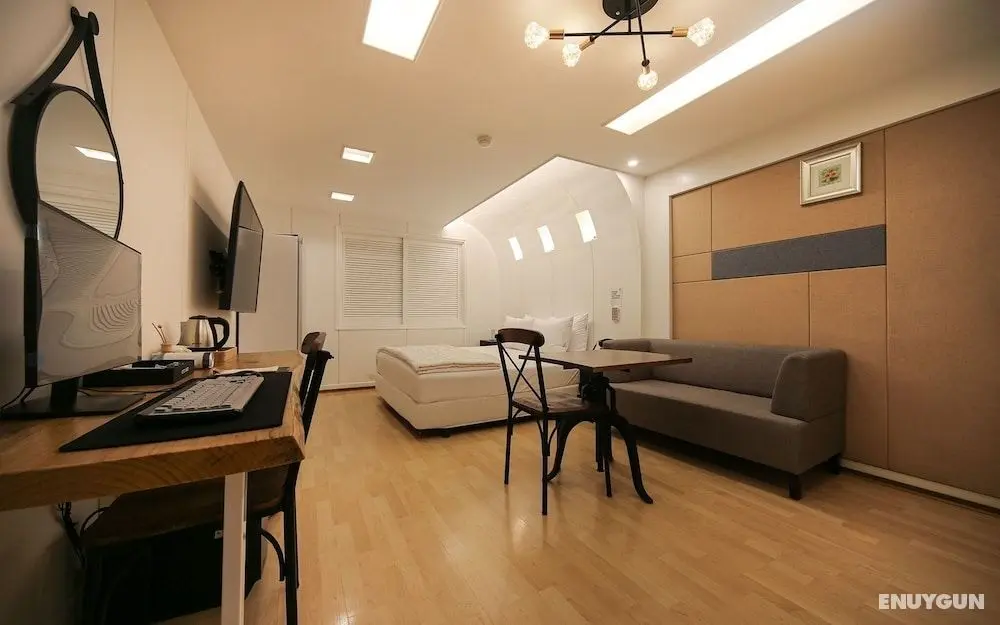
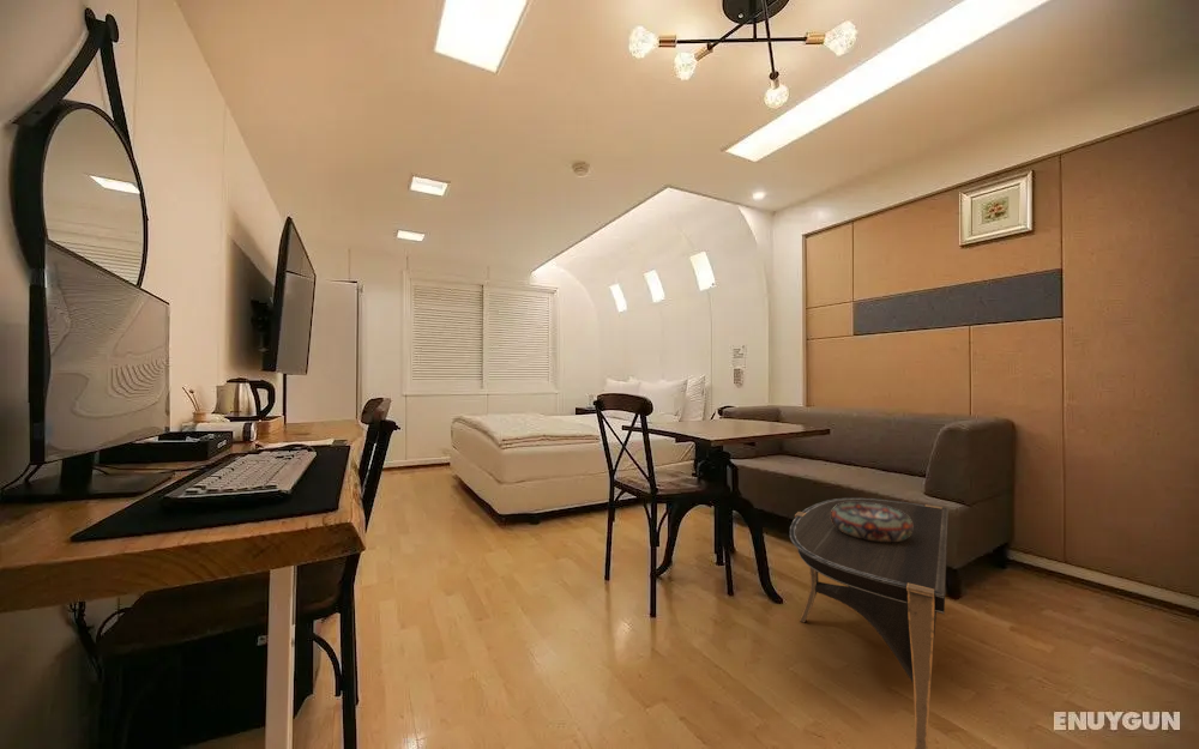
+ coffee table (864, 582)
+ decorative bowl (869, 520)
